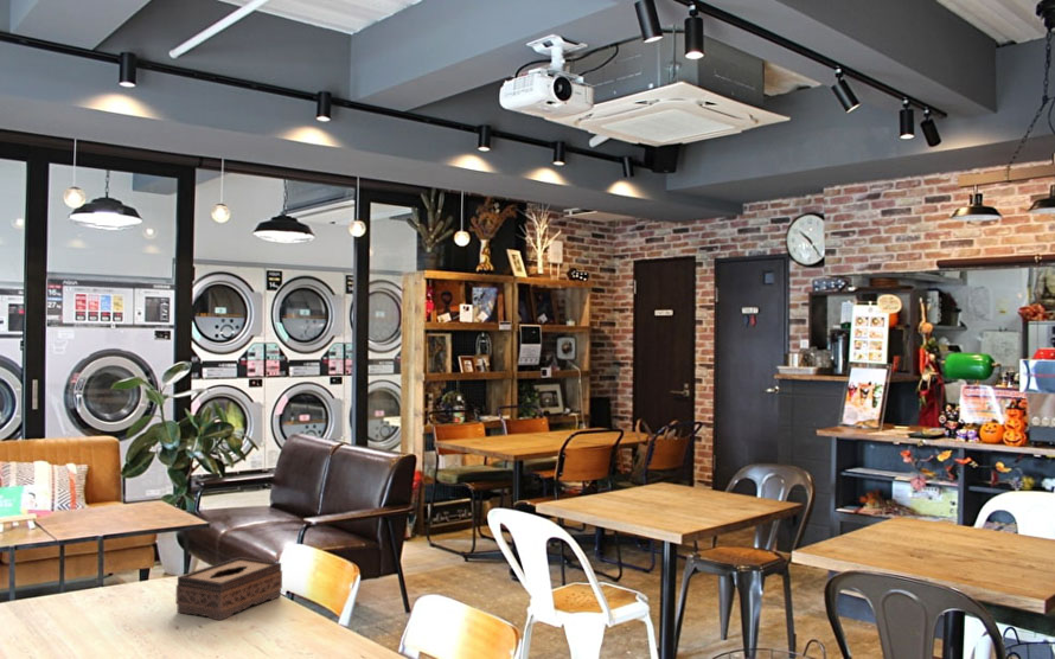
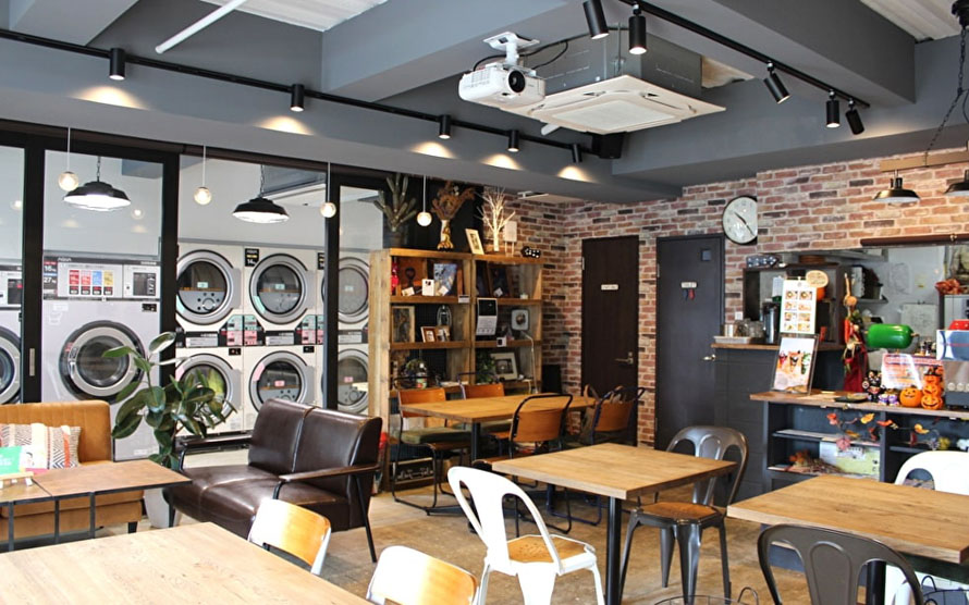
- tissue box (230, 587)
